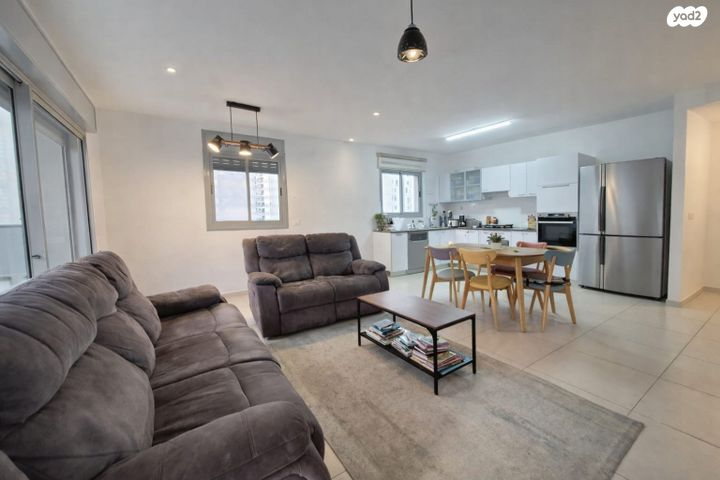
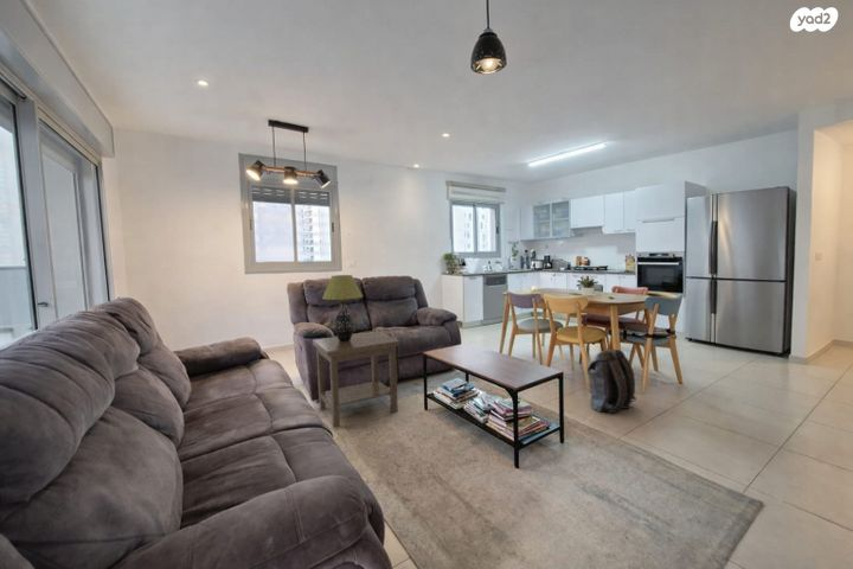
+ table lamp (342, 308)
+ backpack (611, 377)
+ side table (358, 384)
